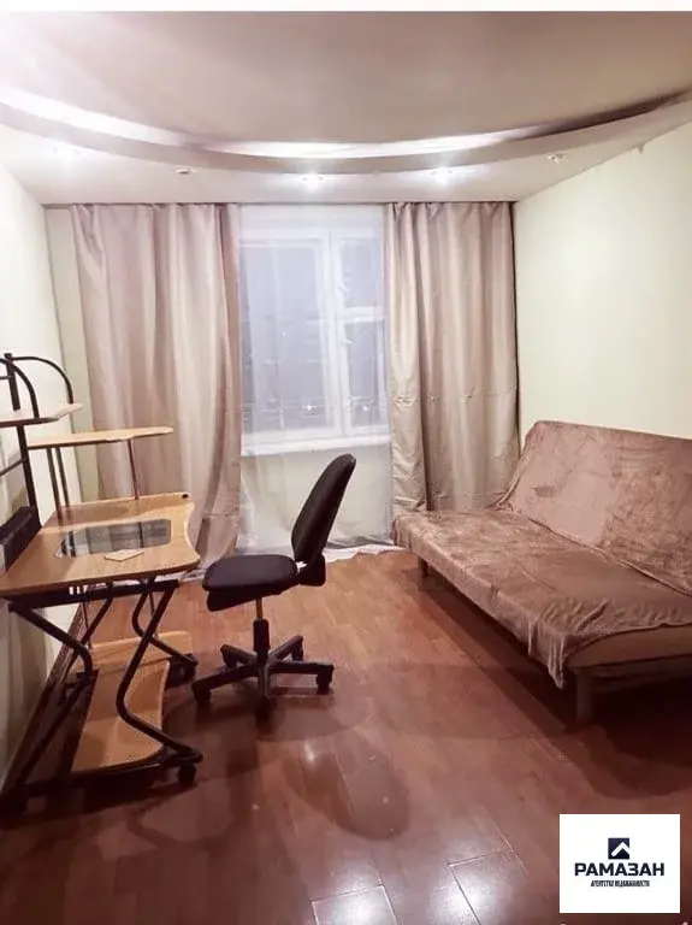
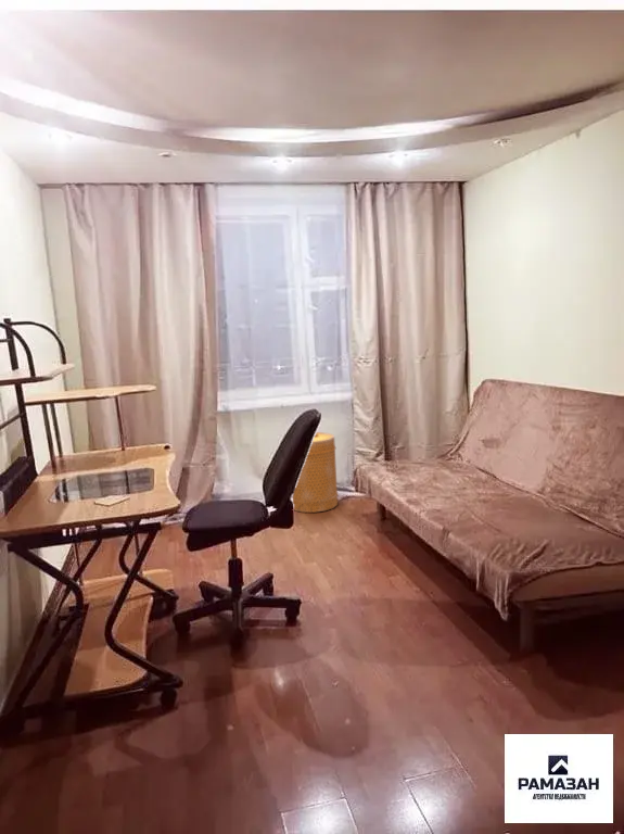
+ basket (310, 470)
